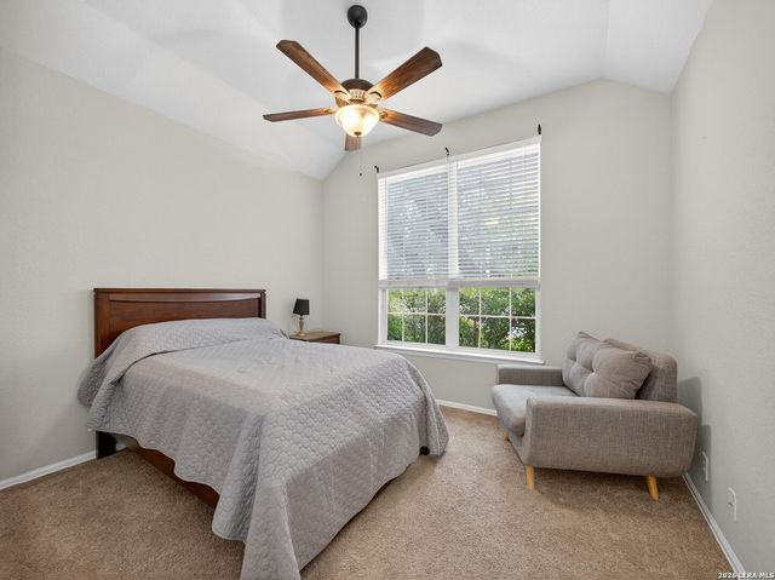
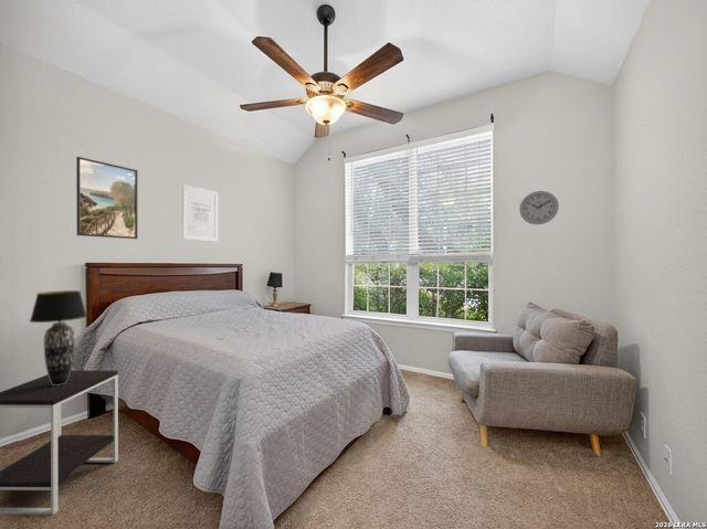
+ table lamp (60, 337)
+ wall art (201, 213)
+ side table (56, 433)
+ wall clock (538, 208)
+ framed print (108, 200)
